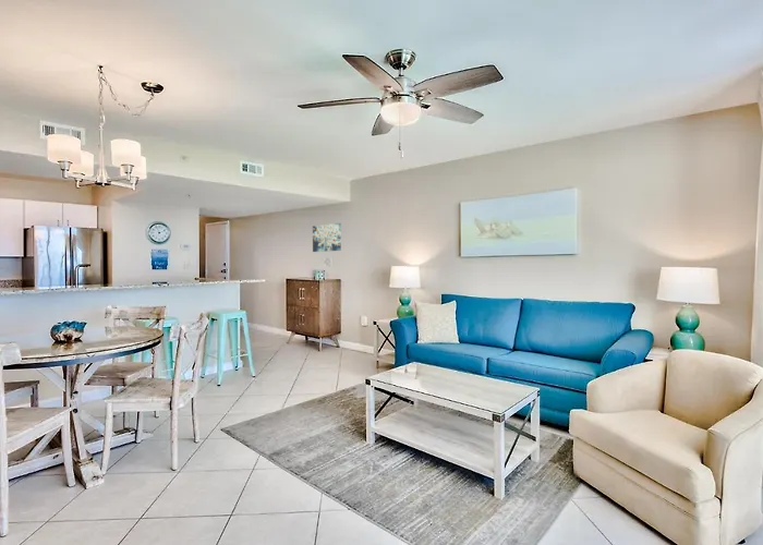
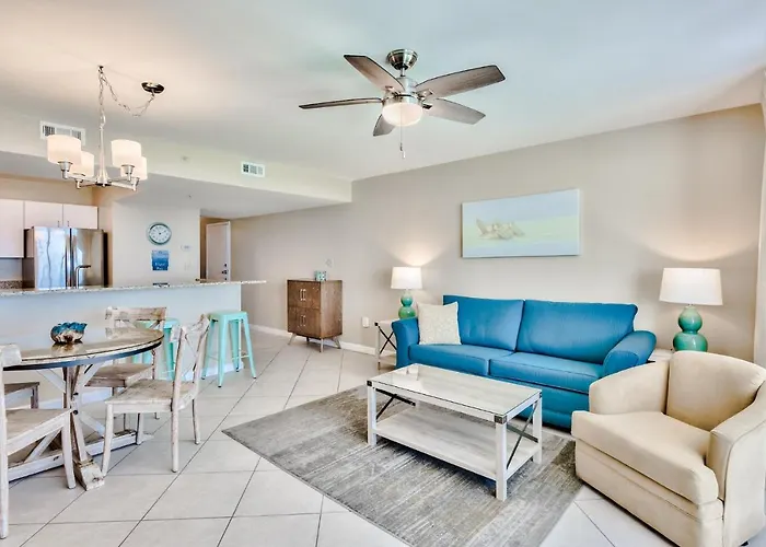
- wall art (326, 238)
